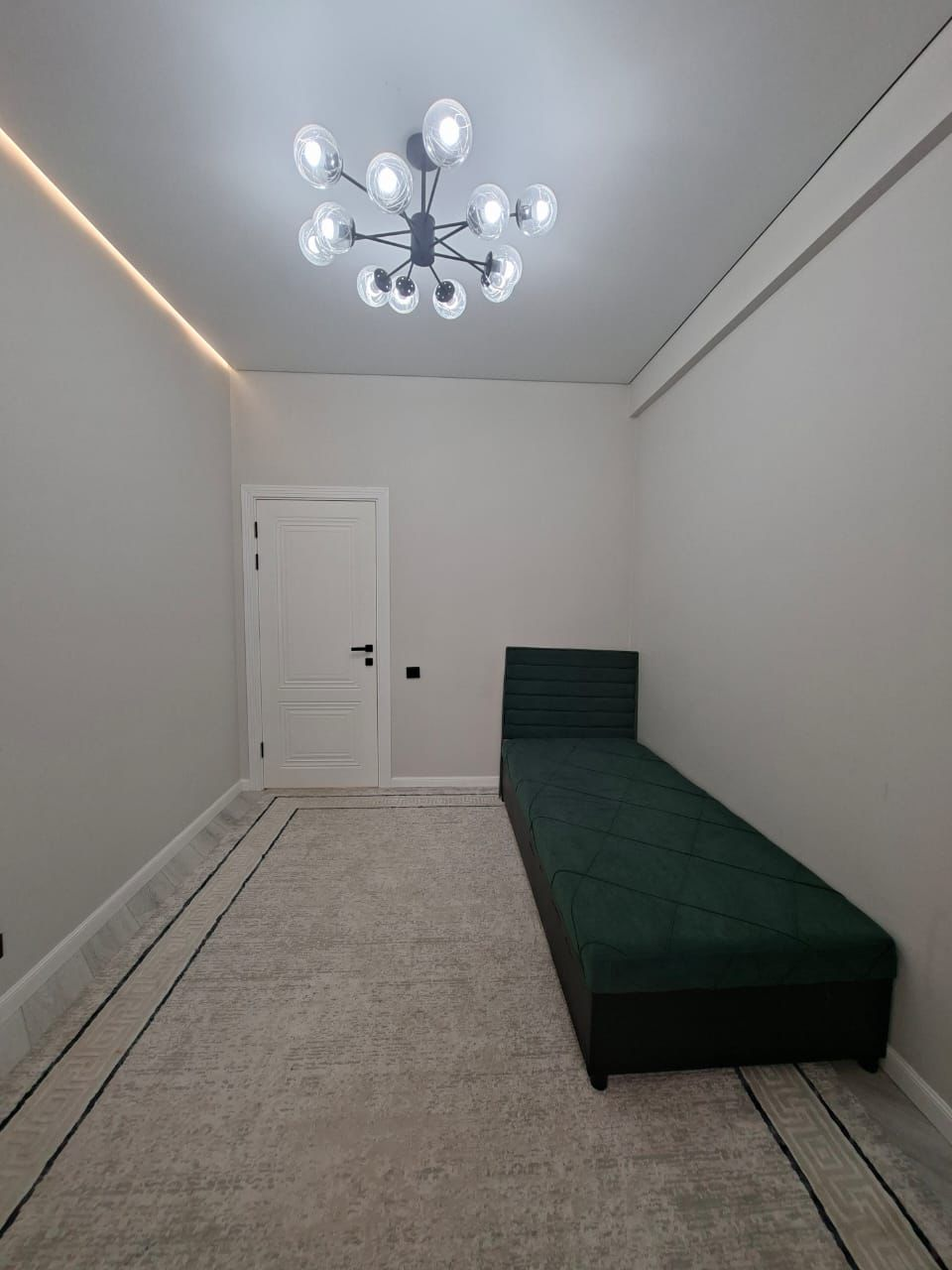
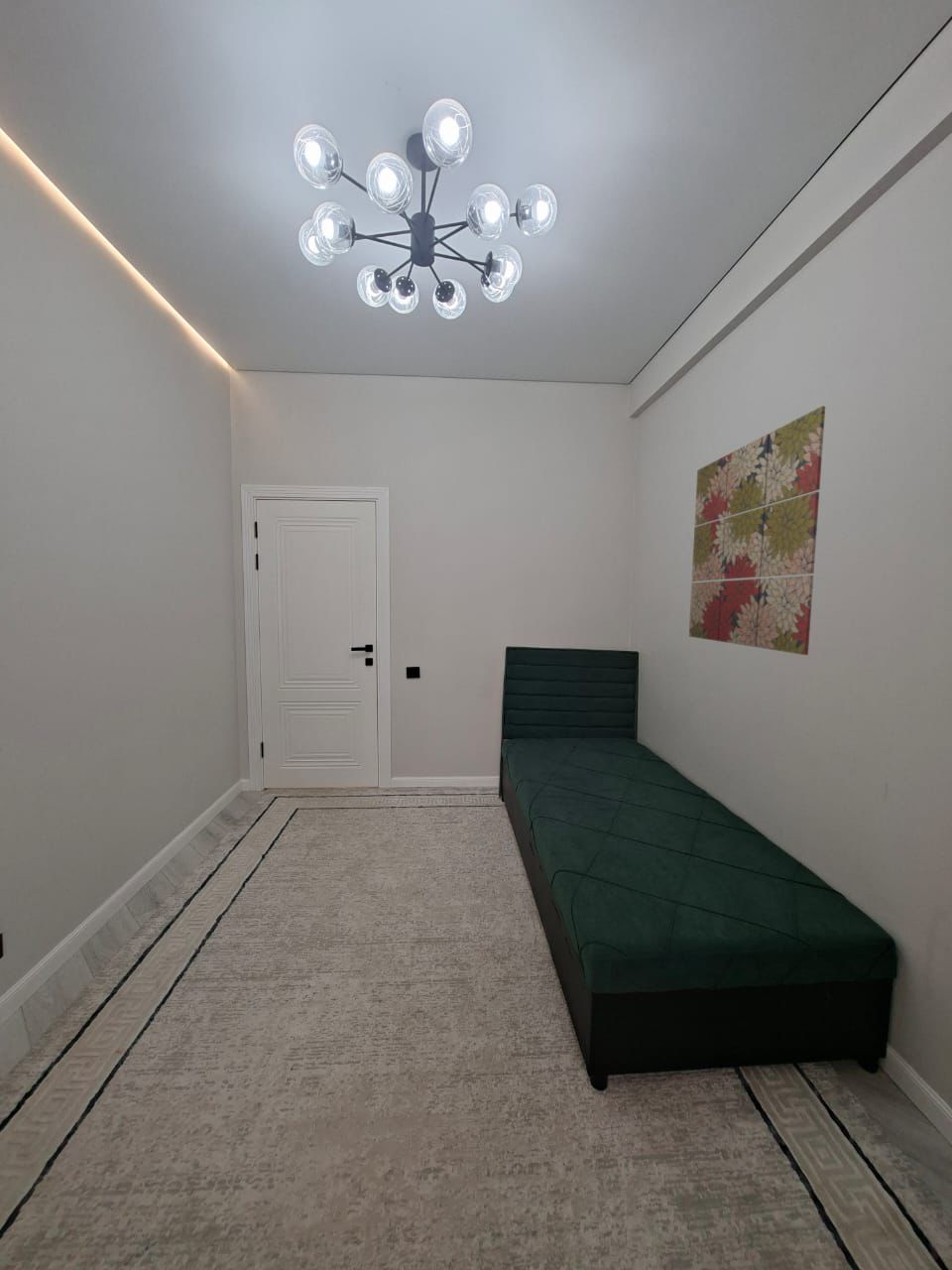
+ wall art (742, 546)
